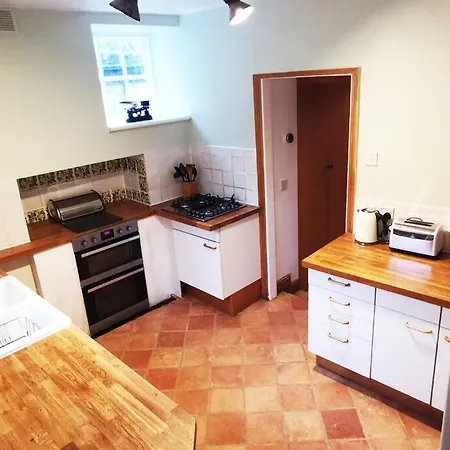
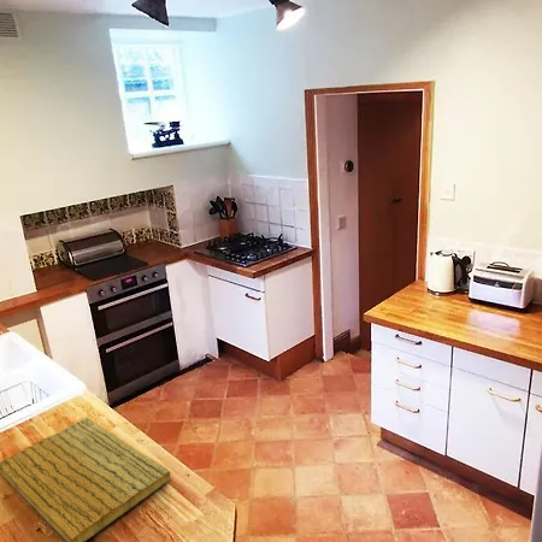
+ cutting board (81, 470)
